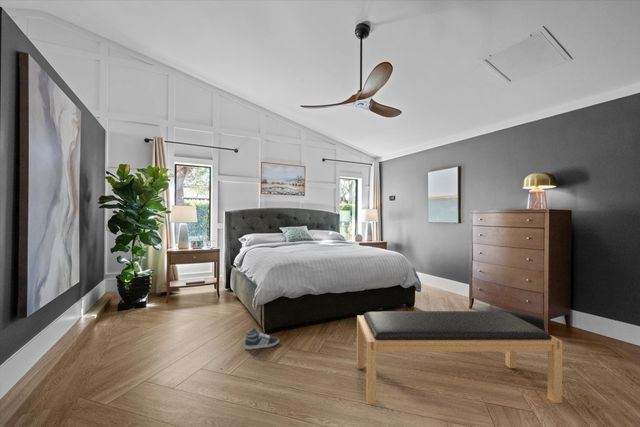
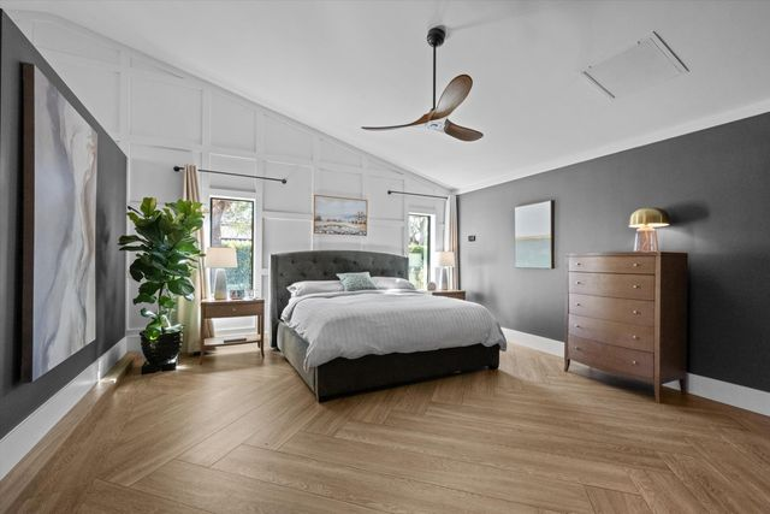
- bench (448, 350)
- sneaker (262, 336)
